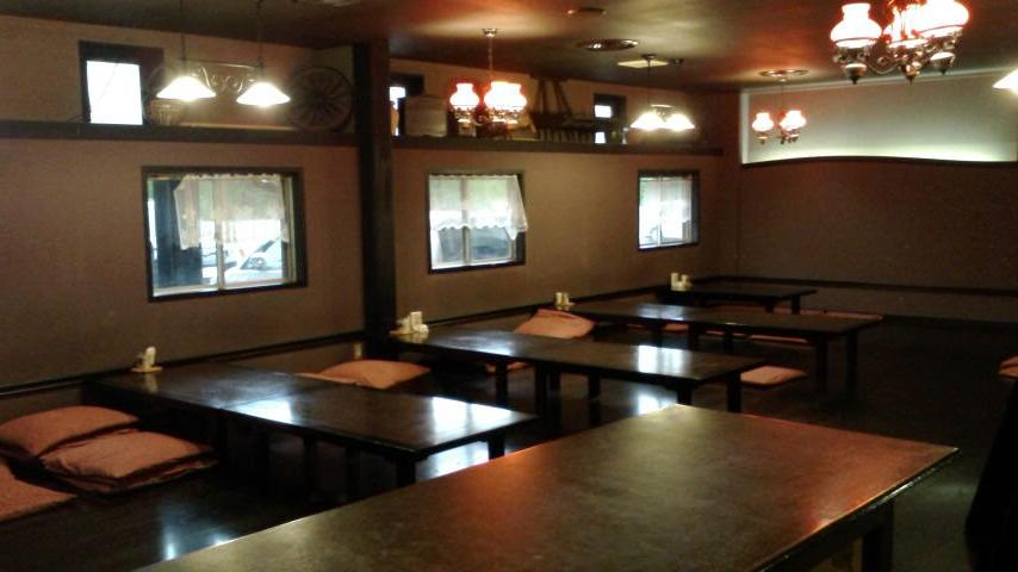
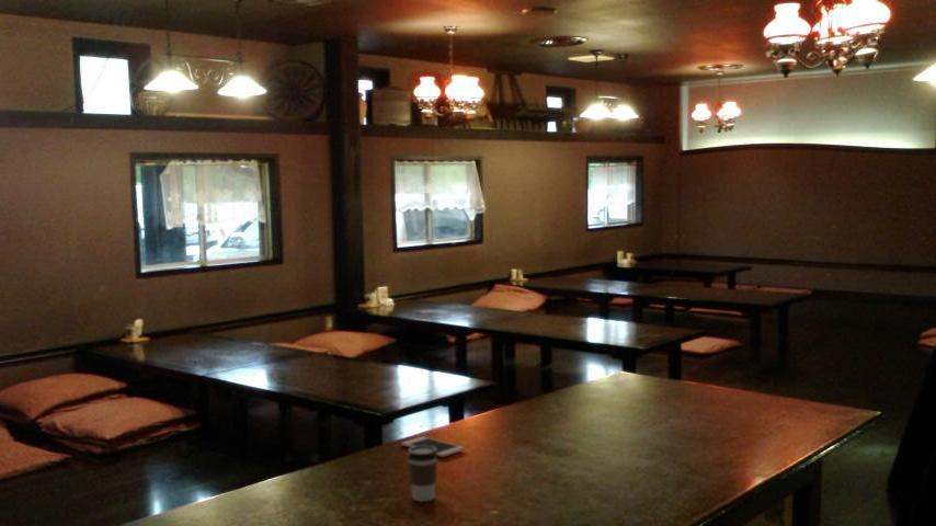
+ coffee cup (422, 473)
+ cell phone (432, 445)
